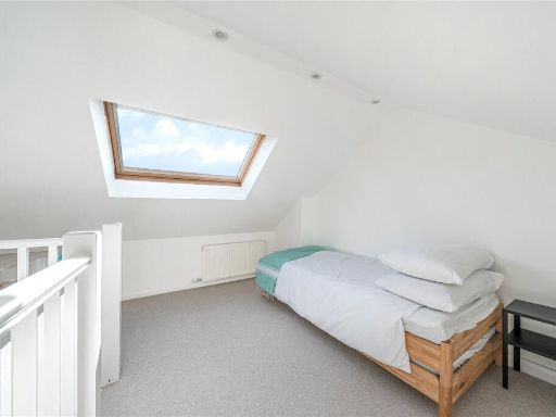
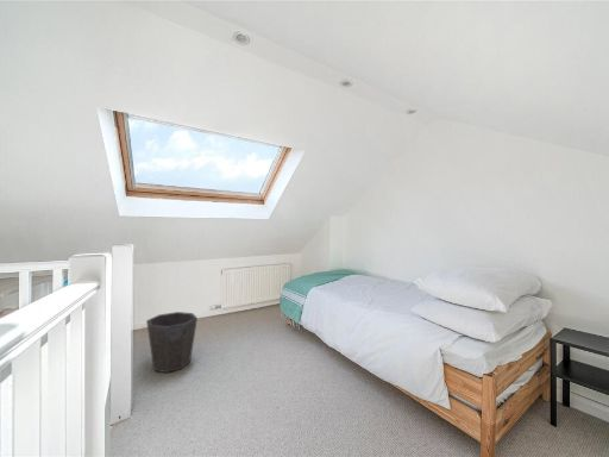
+ waste bin (171, 340)
